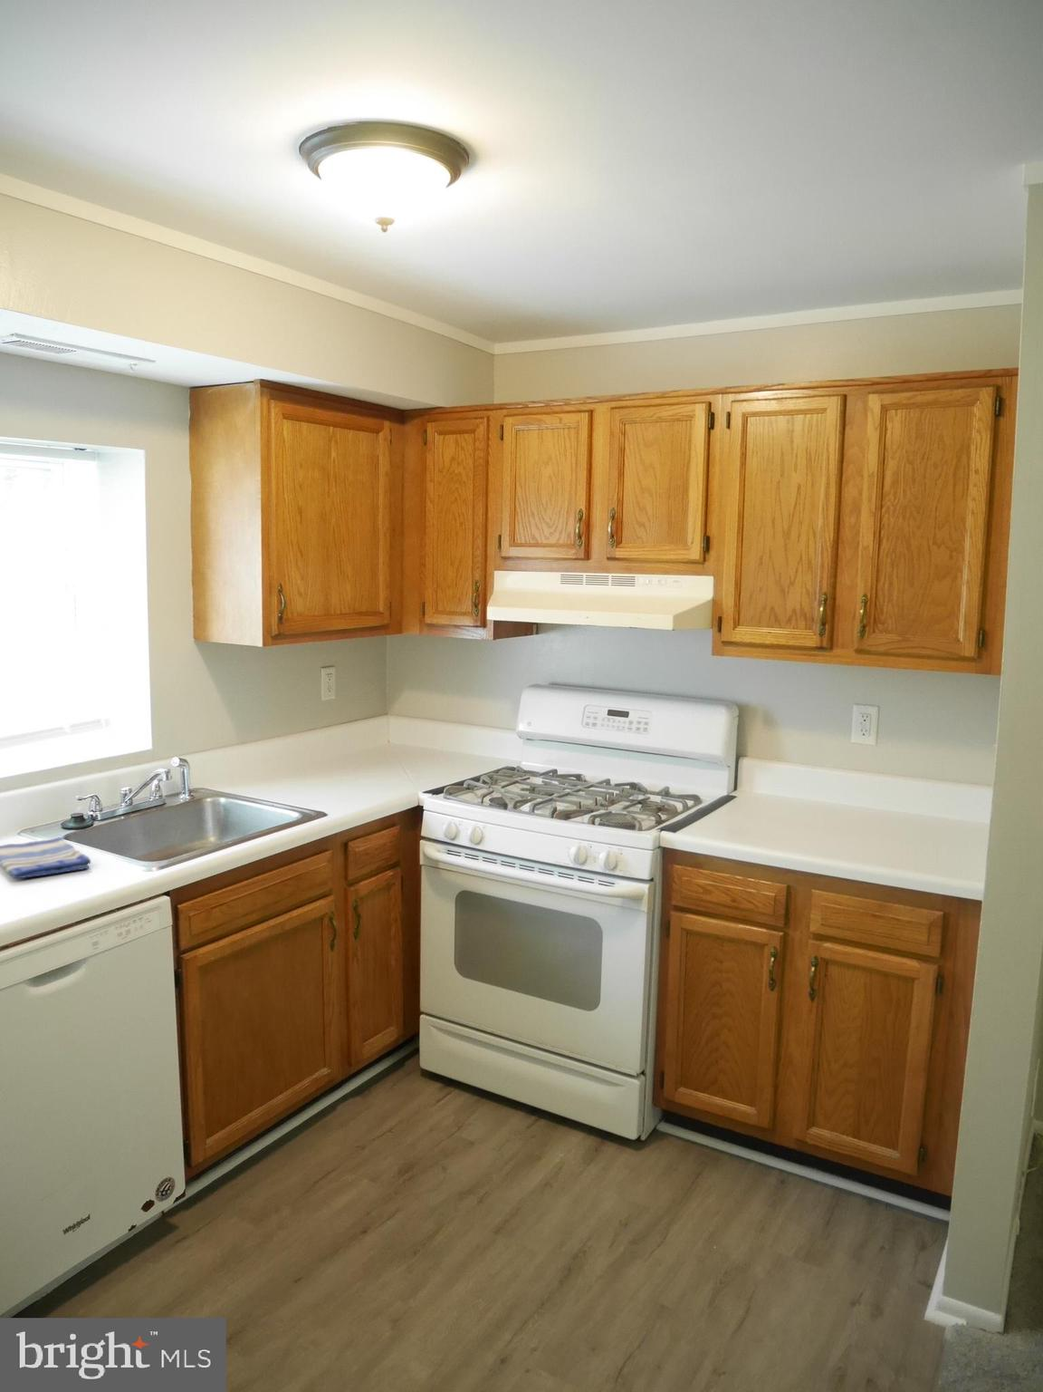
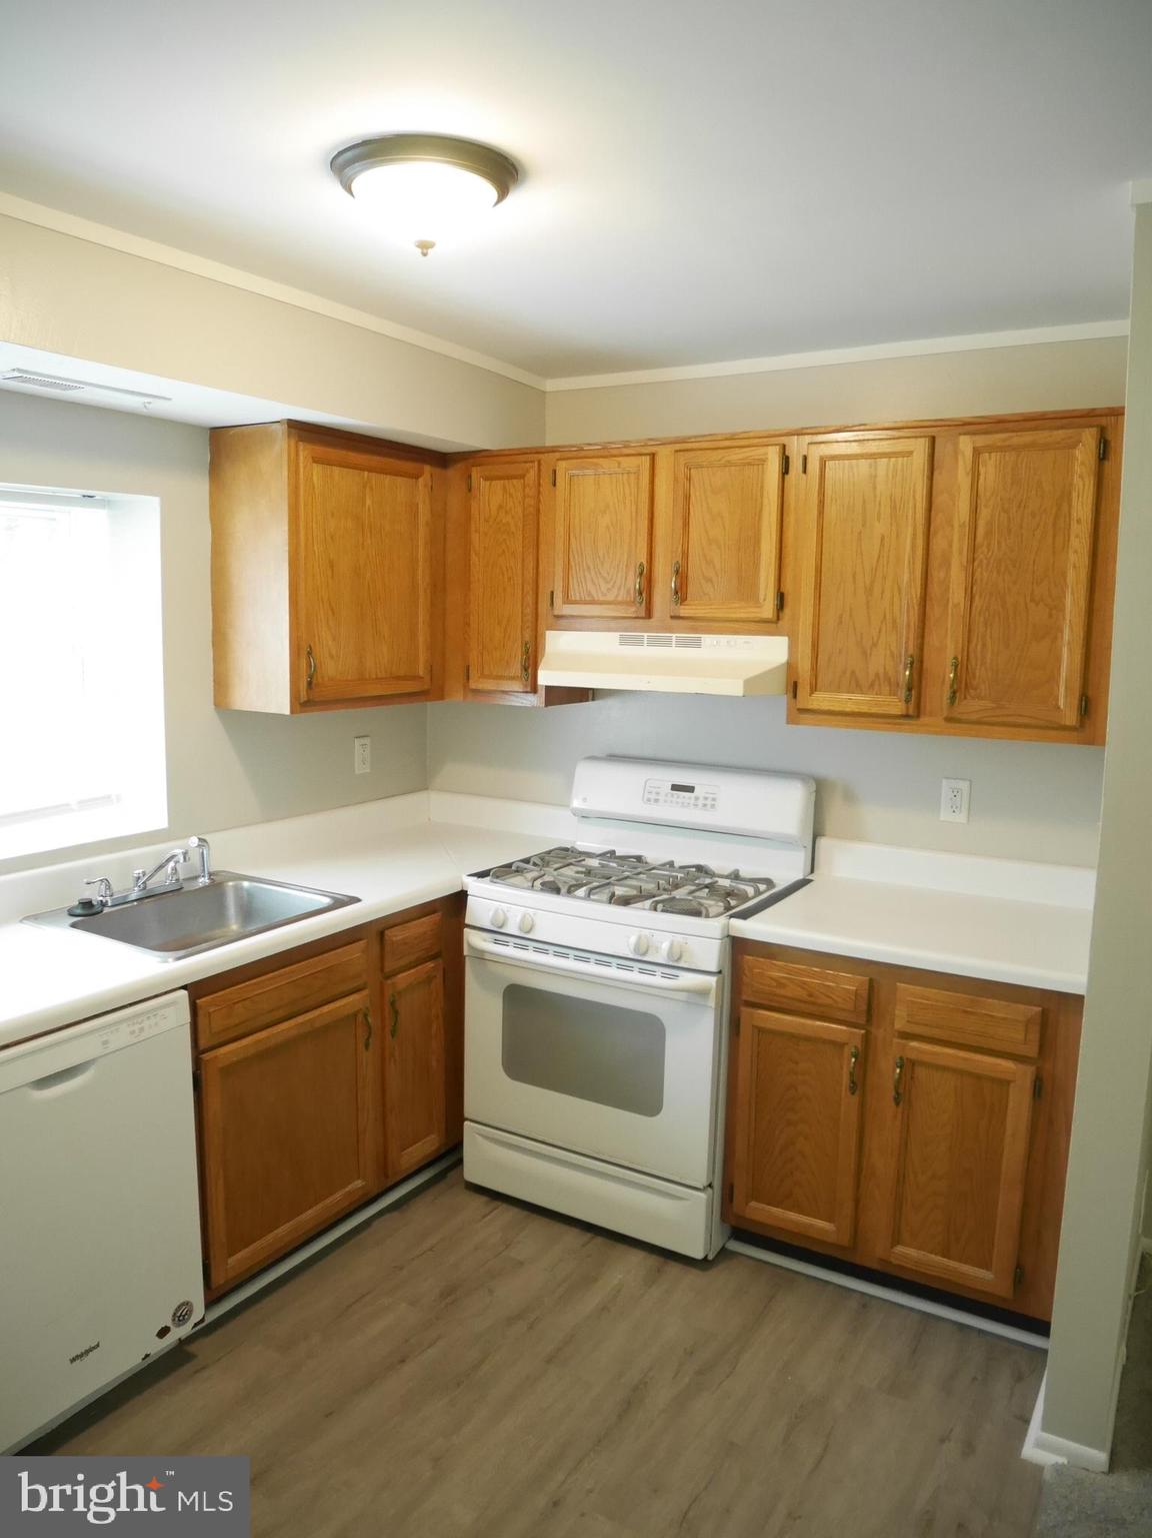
- dish towel (39, 856)
